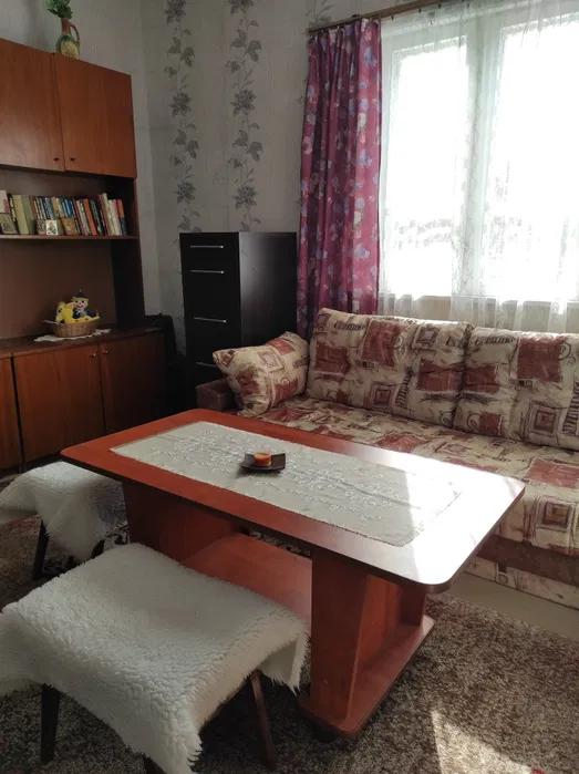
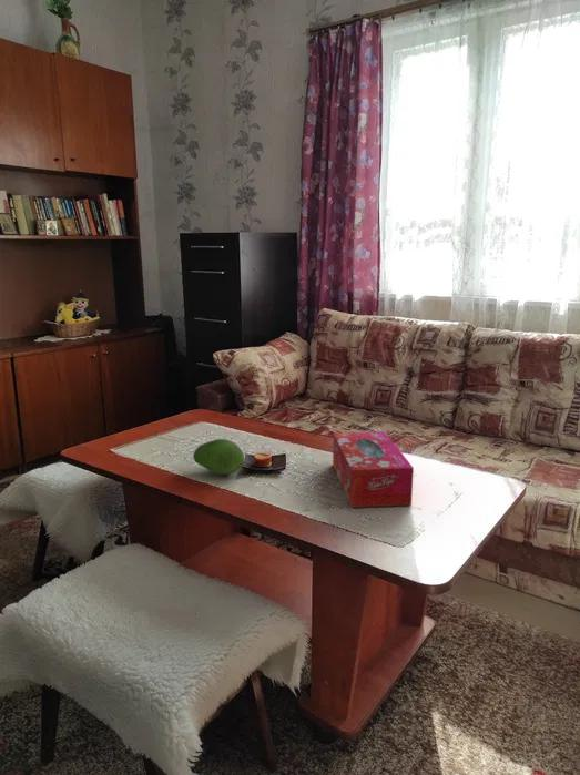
+ fruit (217, 456)
+ tissue box (368, 466)
